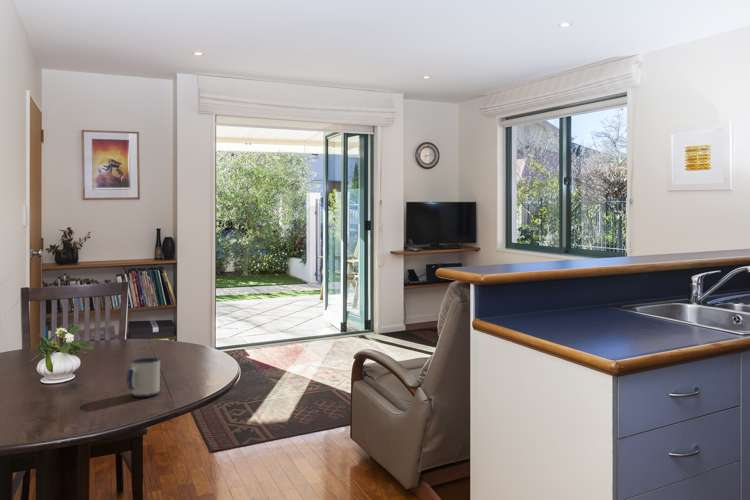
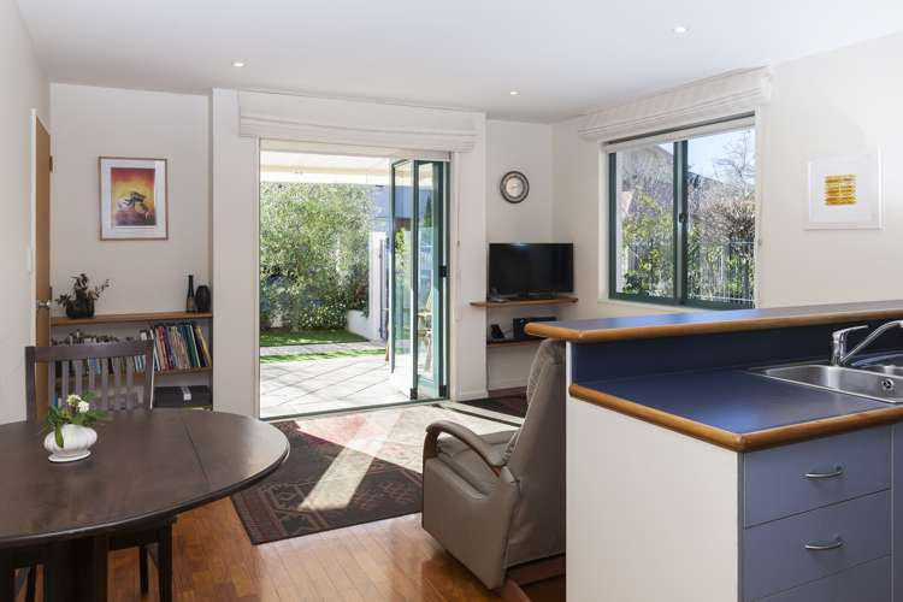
- mug (141, 378)
